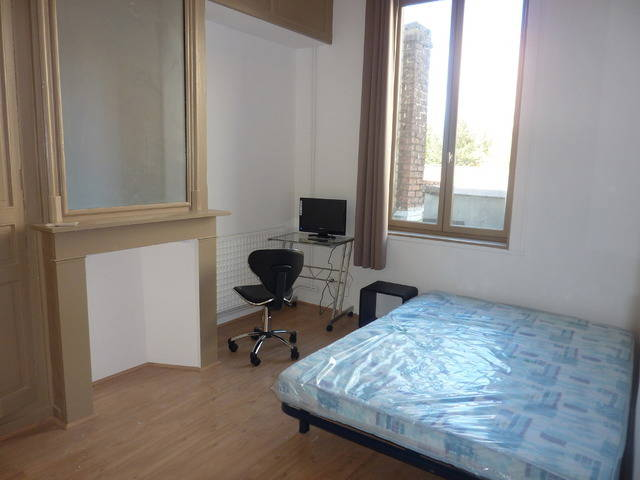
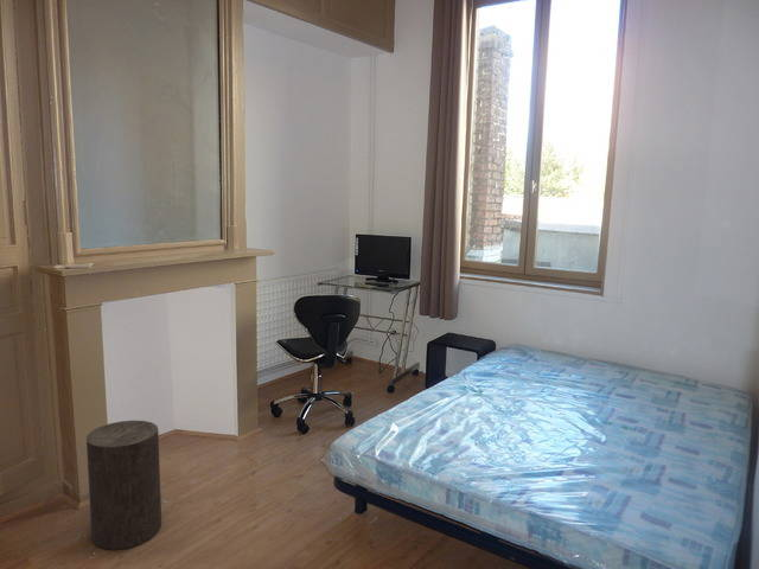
+ stool (125, 481)
